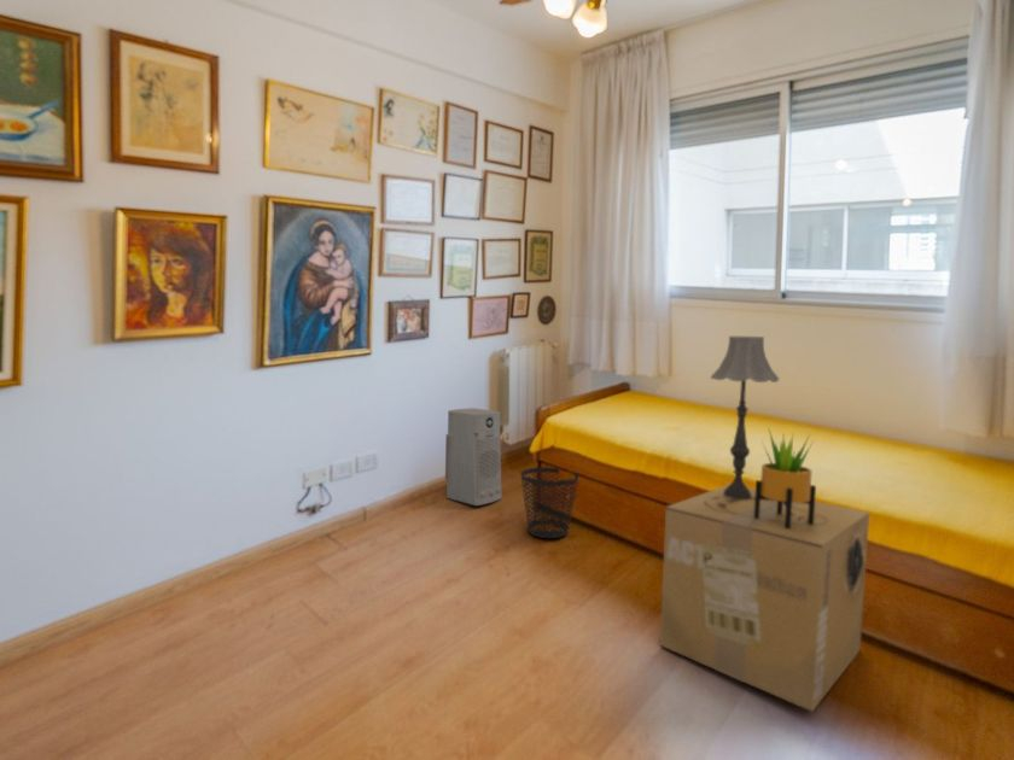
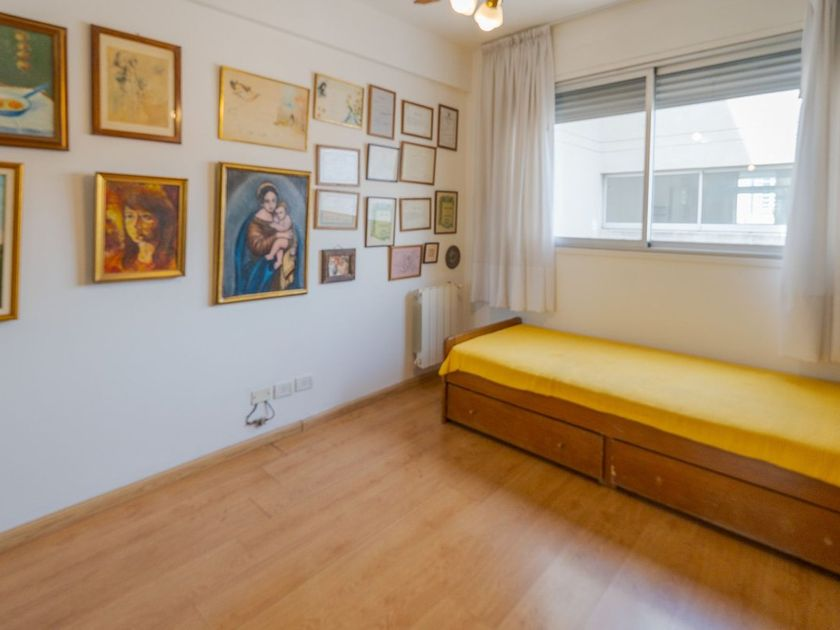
- table lamp (741, 416)
- wastebasket (548, 503)
- potted plant (786, 474)
- air purifier (473, 454)
- cardboard box (763, 579)
